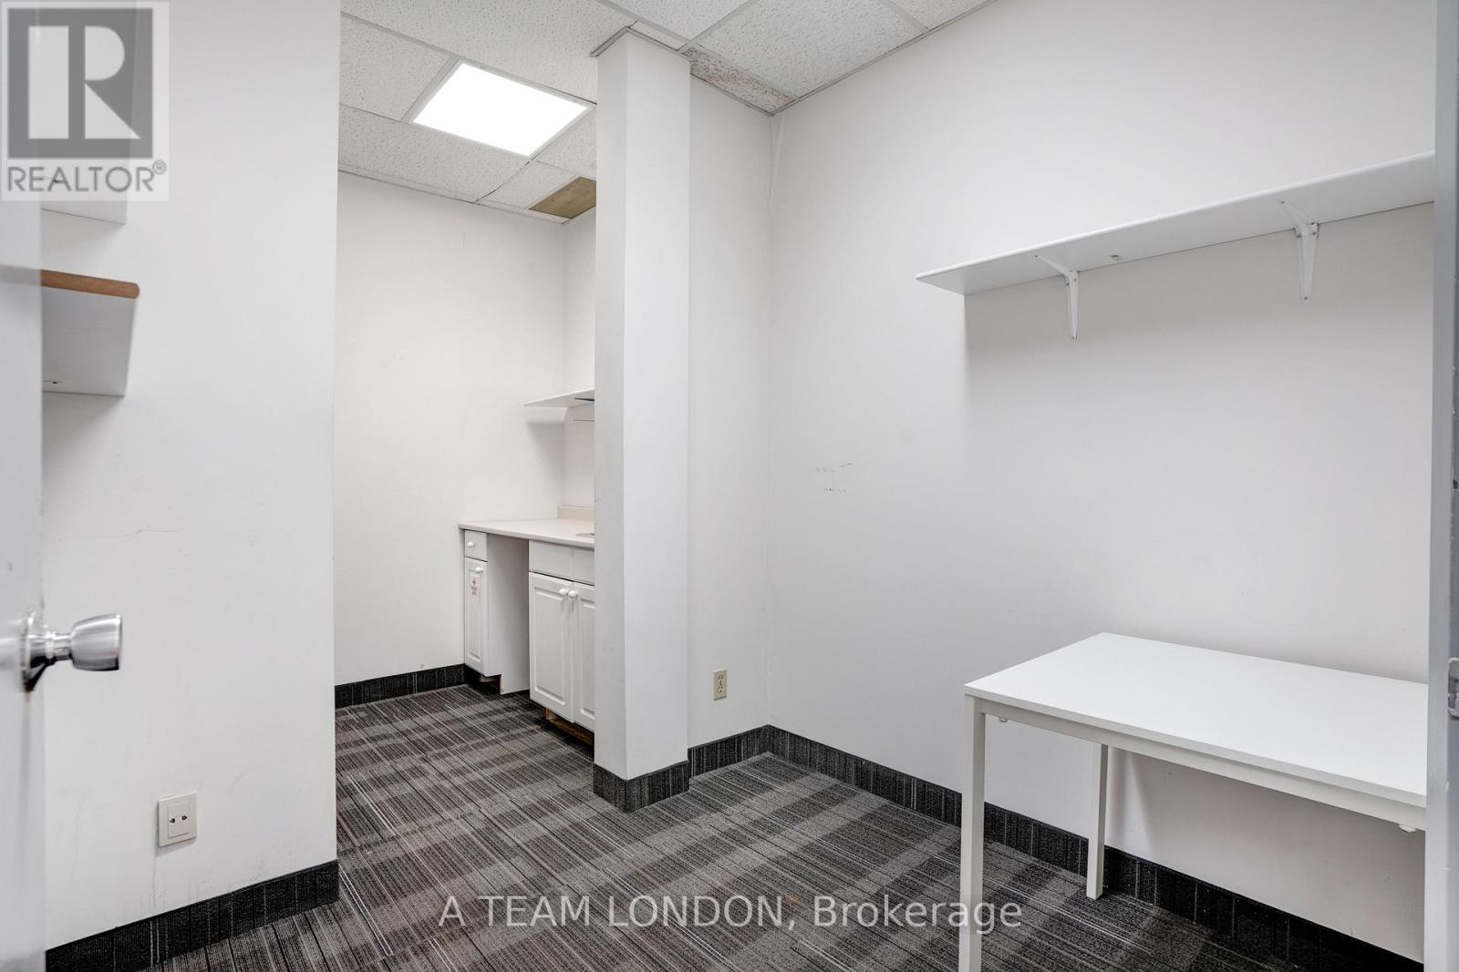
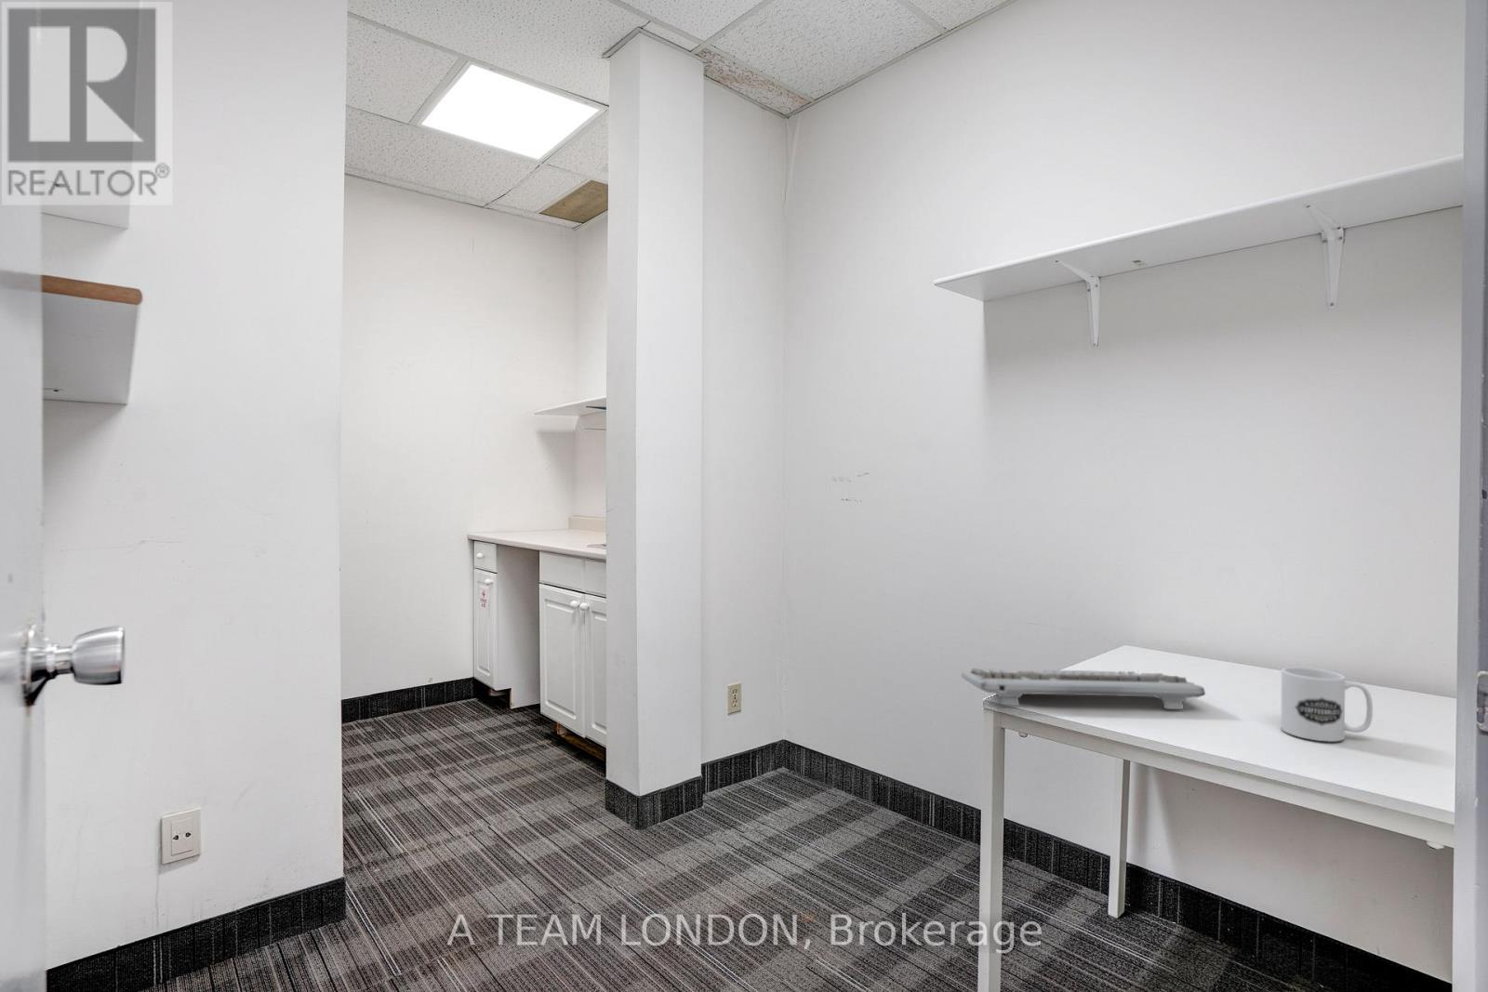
+ keyboard (1074, 682)
+ mug (1325, 704)
